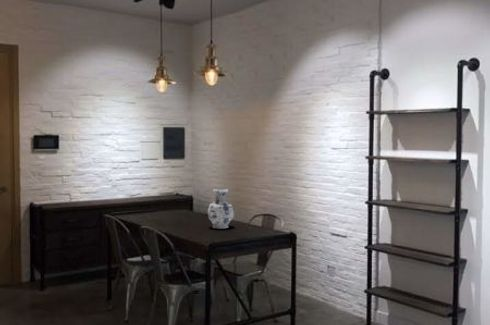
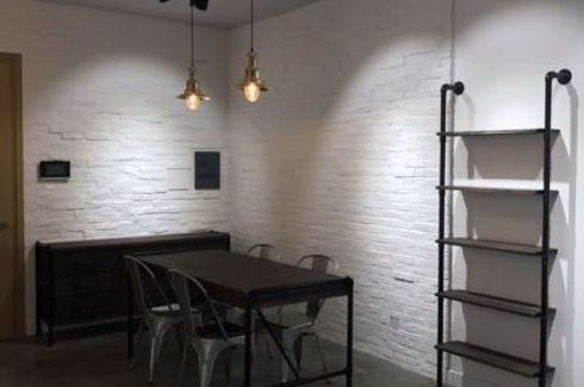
- vase (220, 208)
